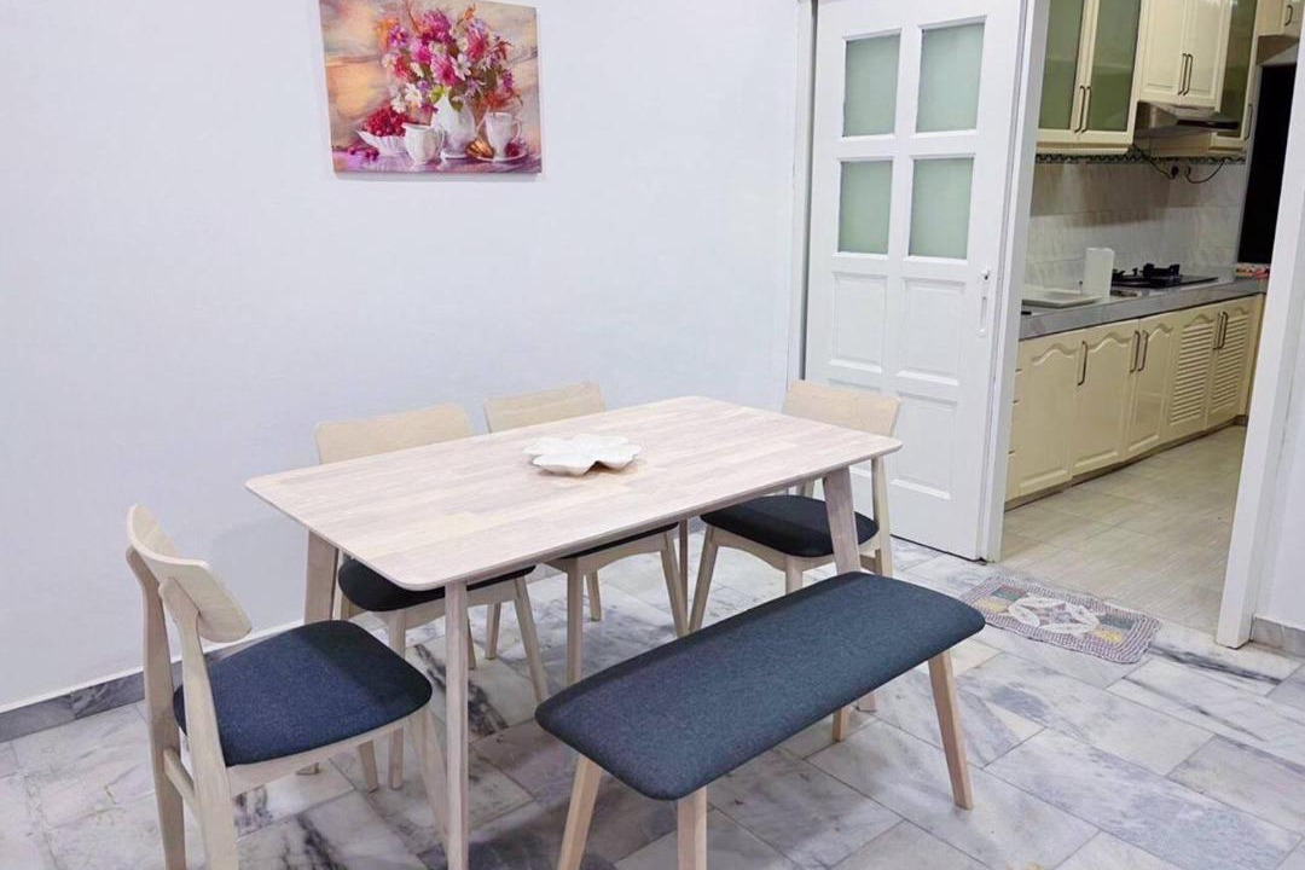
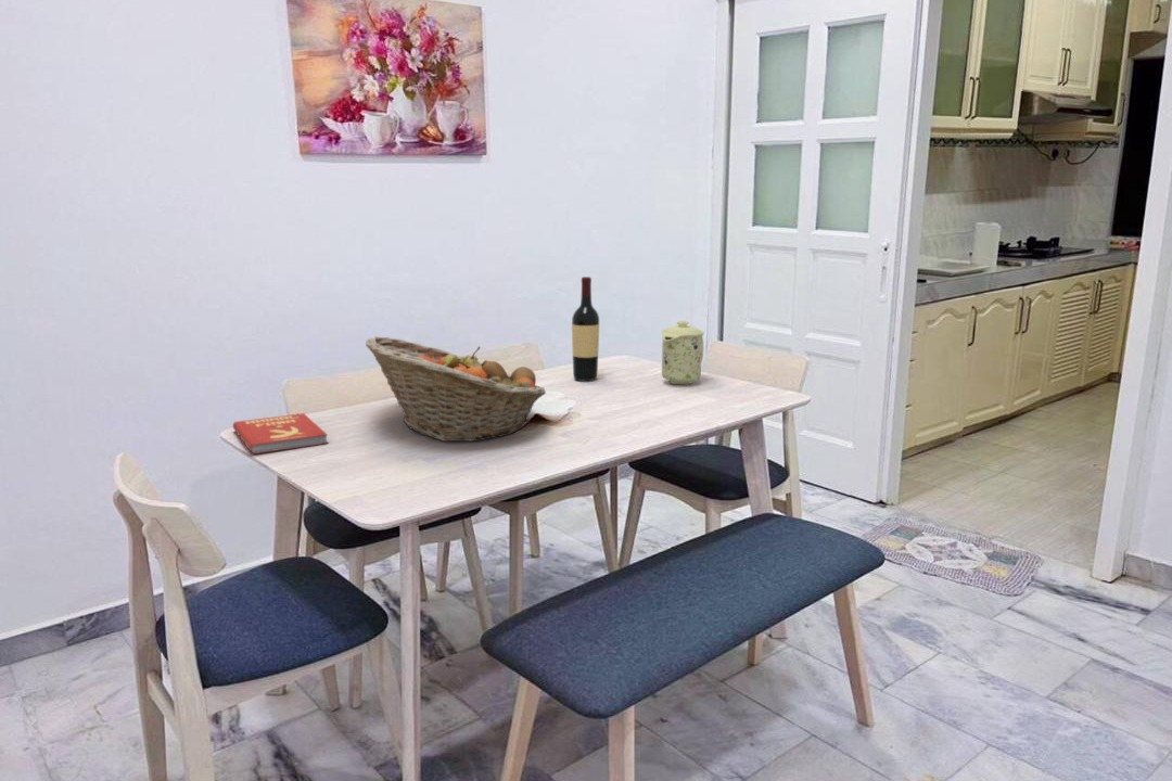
+ wine bottle (585, 329)
+ mug (684, 351)
+ book (279, 432)
+ fruit basket (455, 381)
